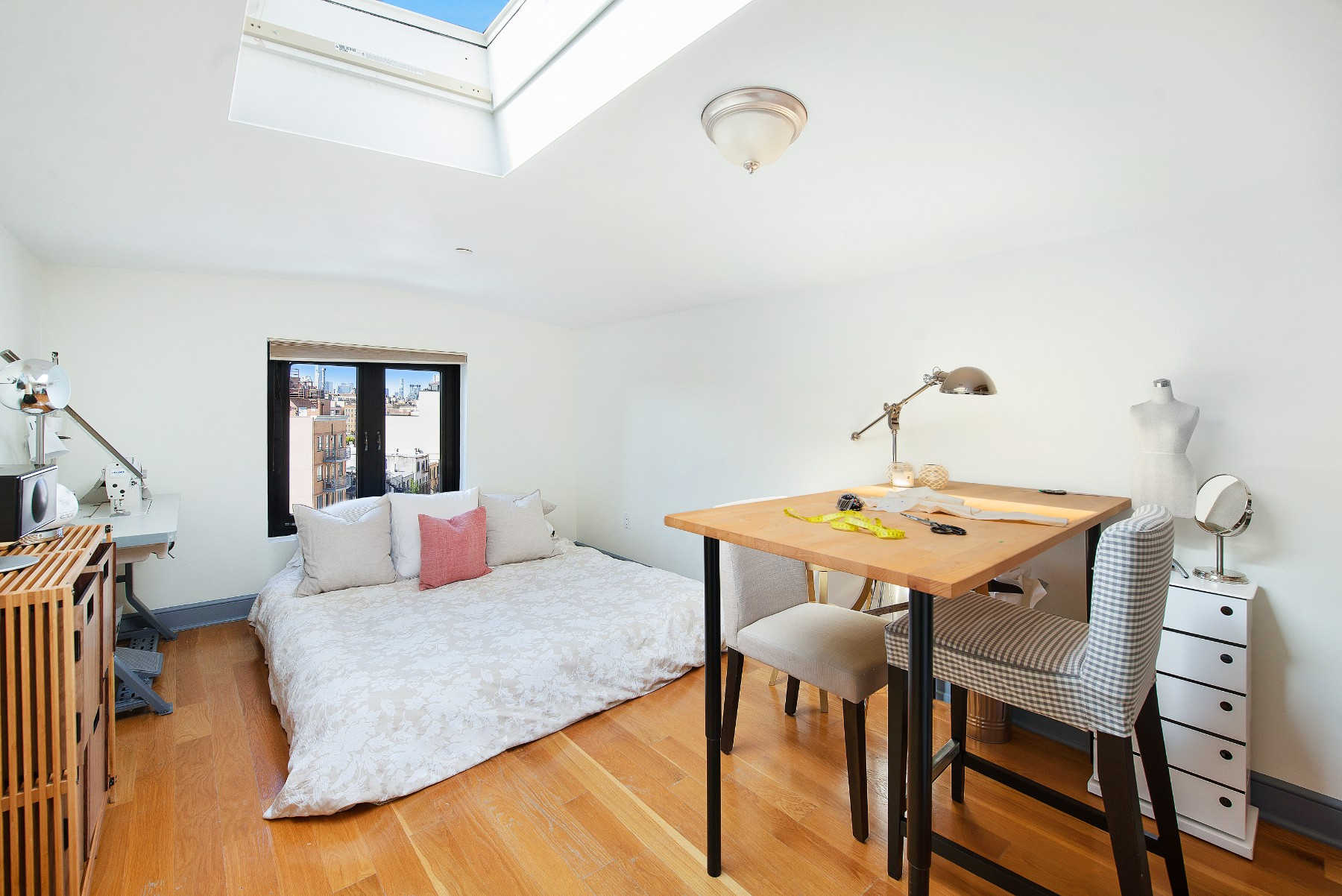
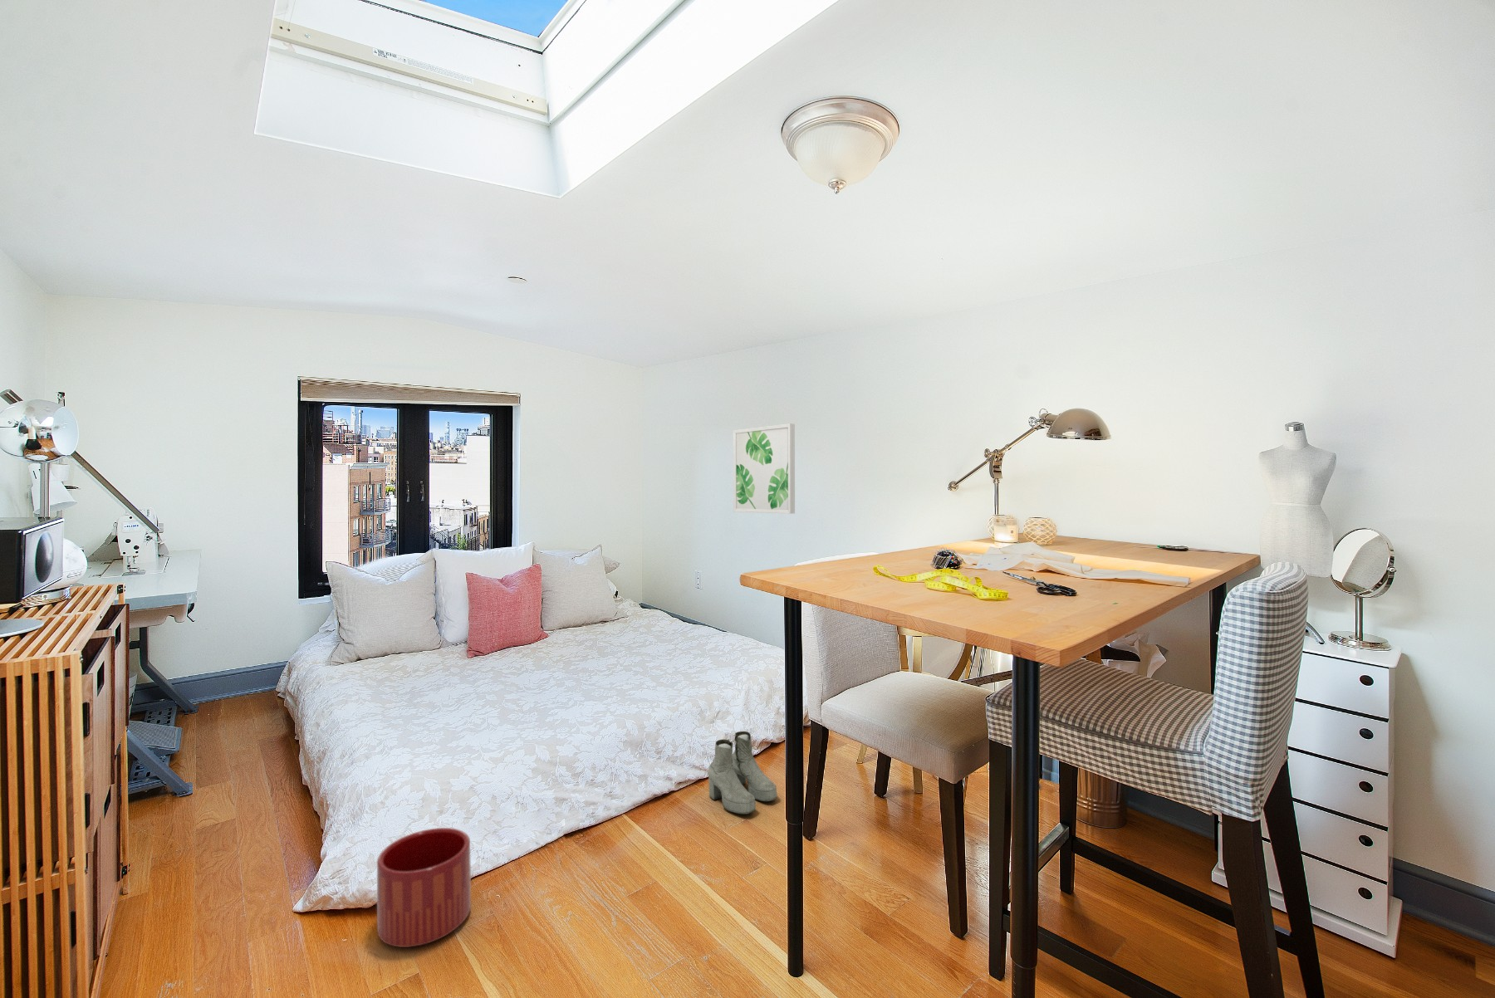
+ boots (742, 769)
+ wall art (762, 469)
+ planter (424, 886)
